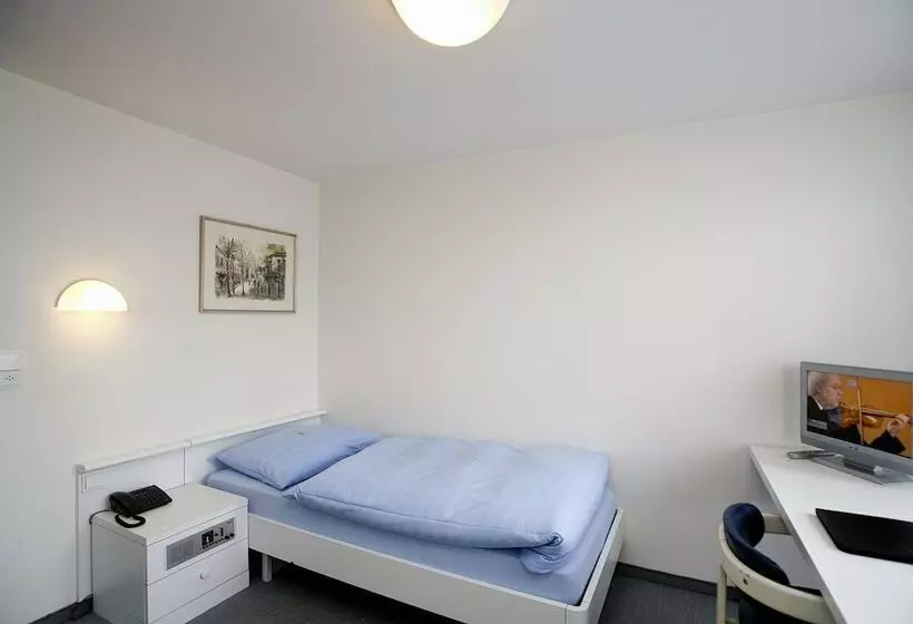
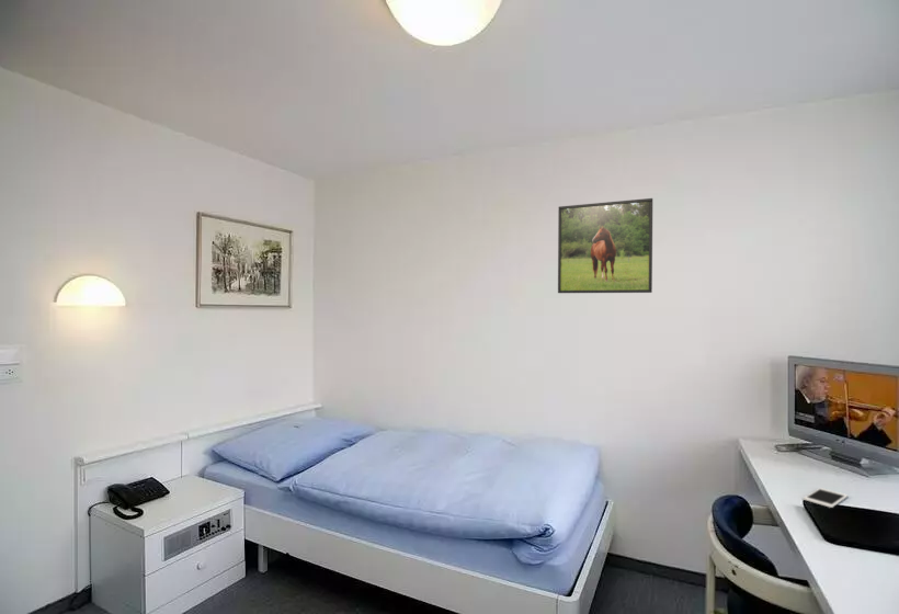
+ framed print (603, 248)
+ cell phone (826, 497)
